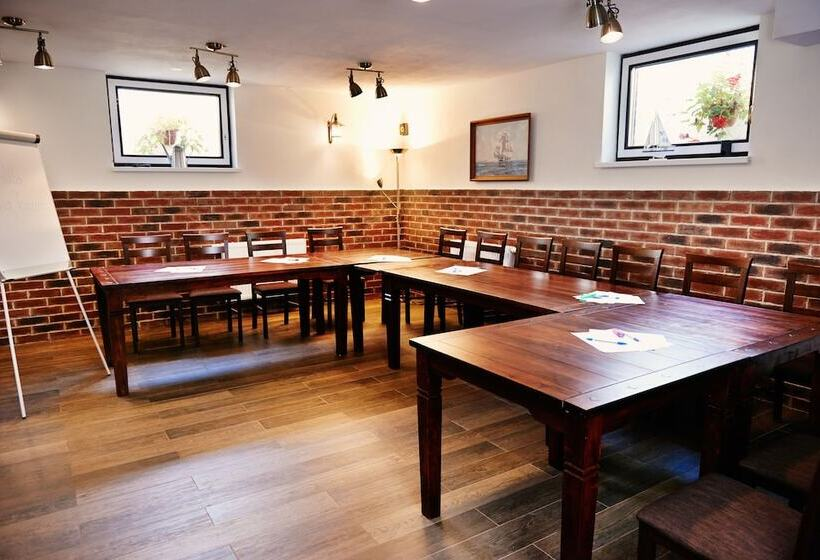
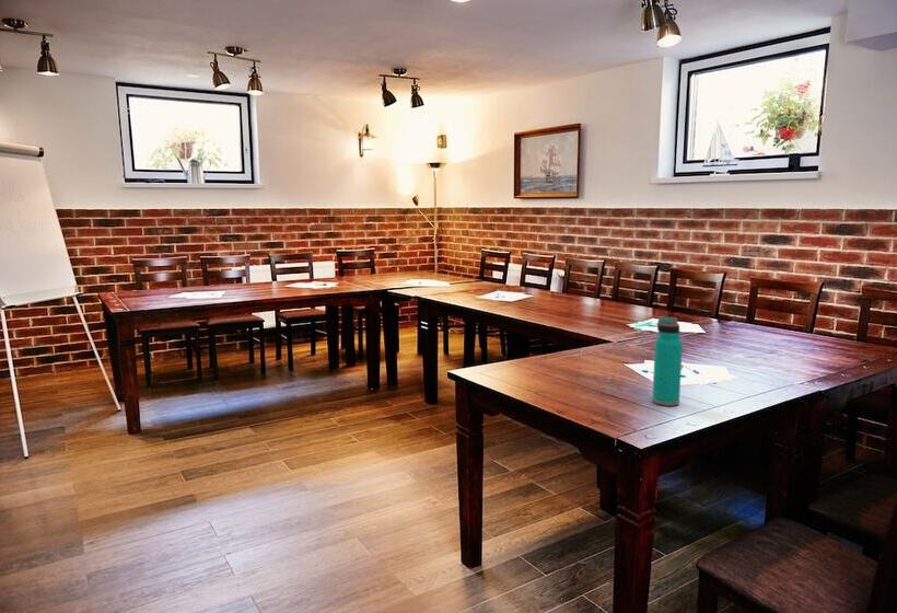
+ water bottle (667, 360)
